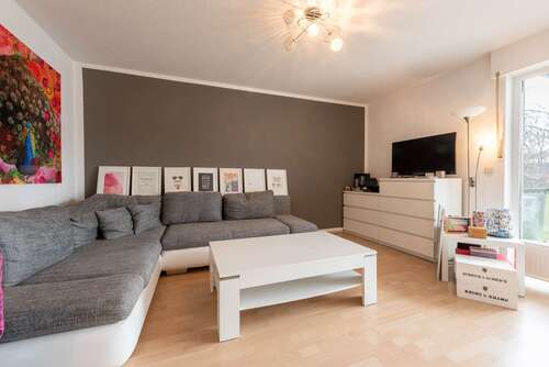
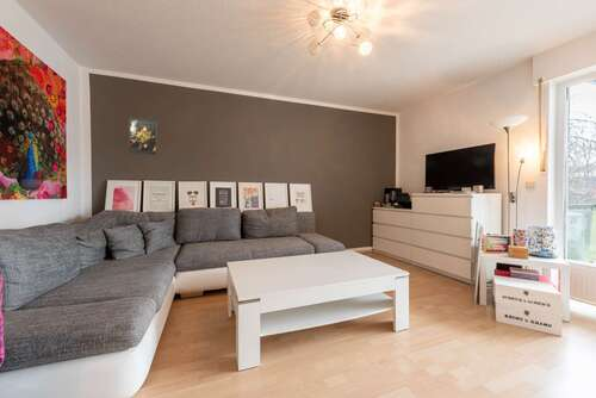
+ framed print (143, 136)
